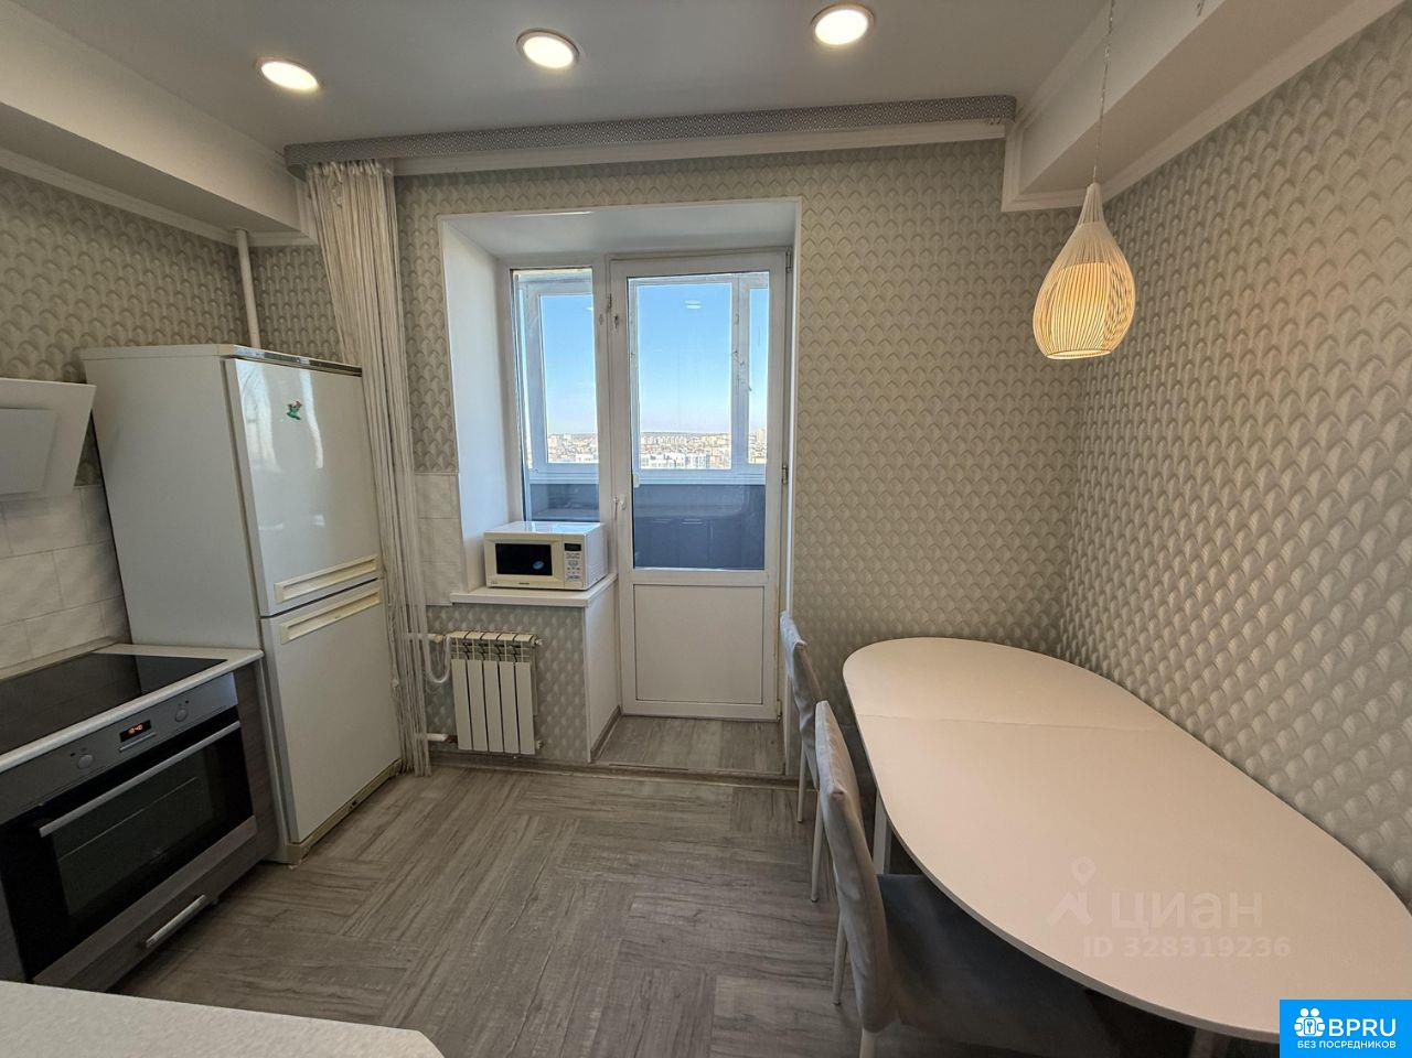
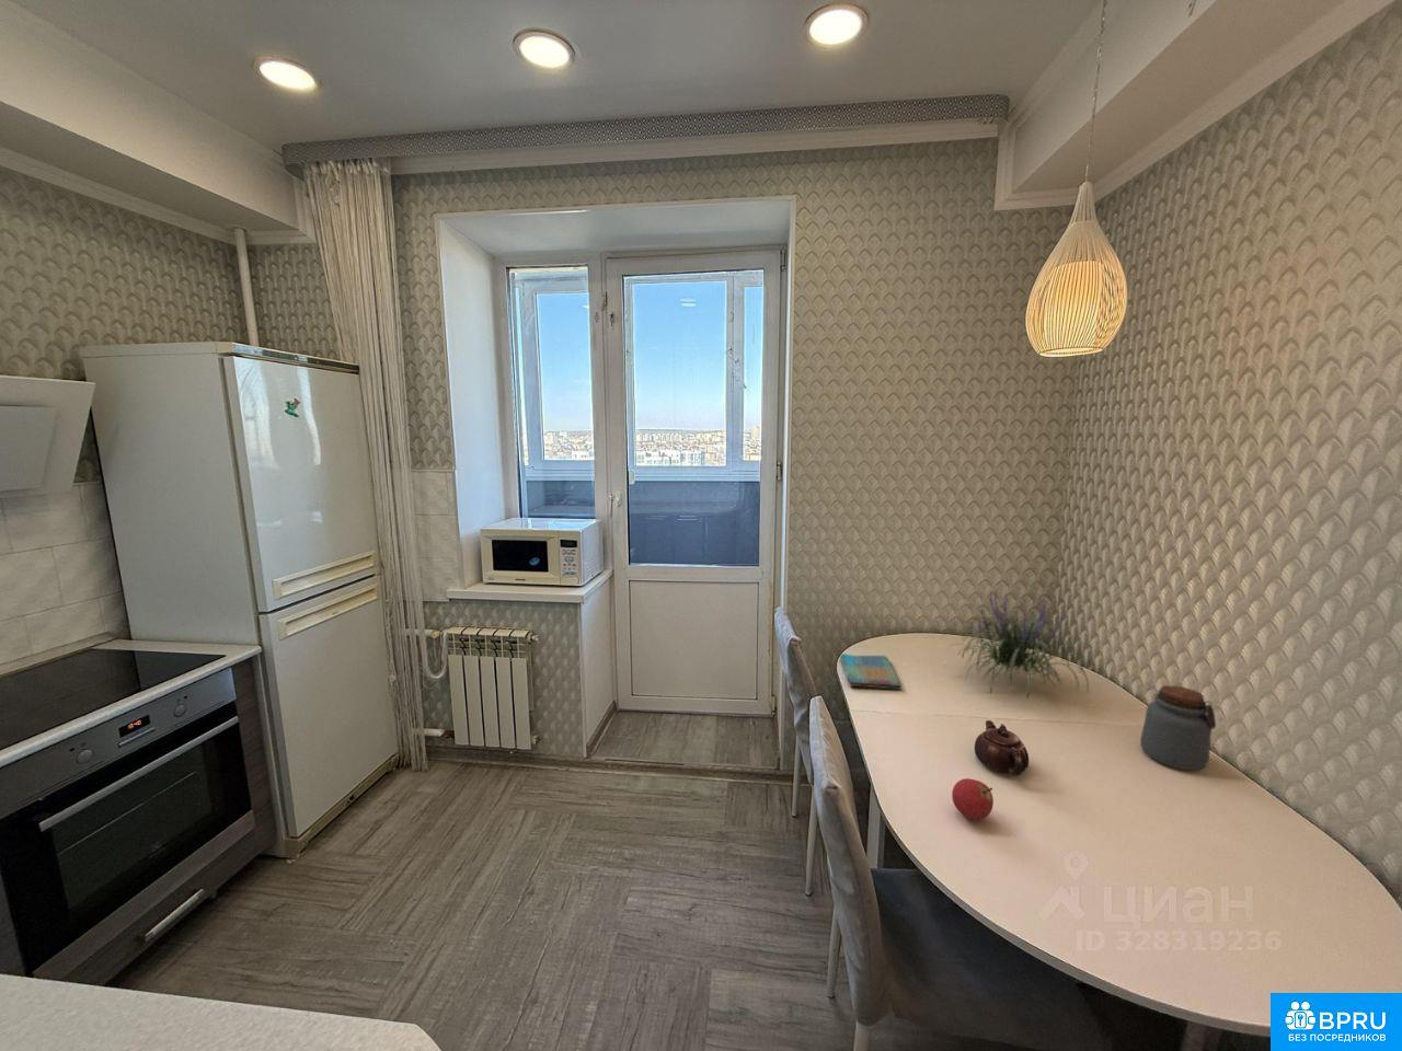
+ jar (1178, 723)
+ dish towel (869, 670)
+ plant (1015, 643)
+ teapot (1002, 744)
+ fruit (971, 798)
